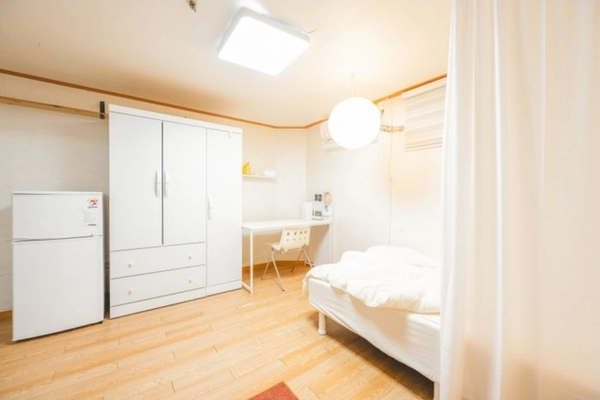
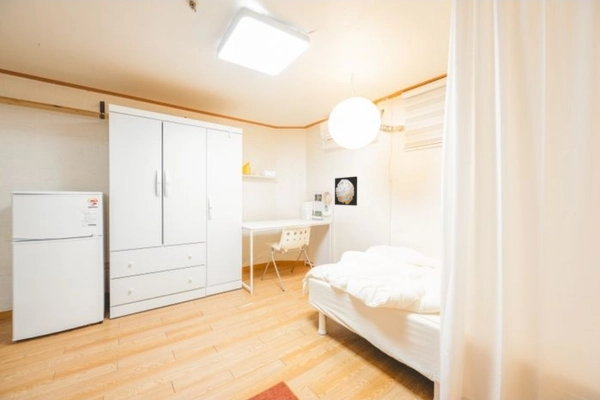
+ wall art (345, 191)
